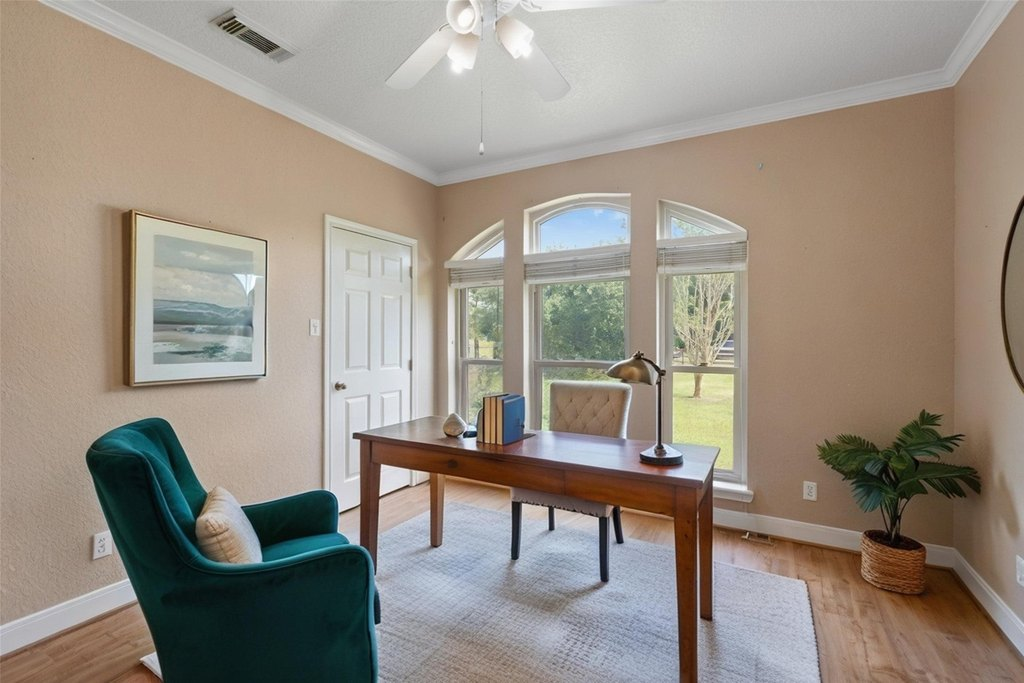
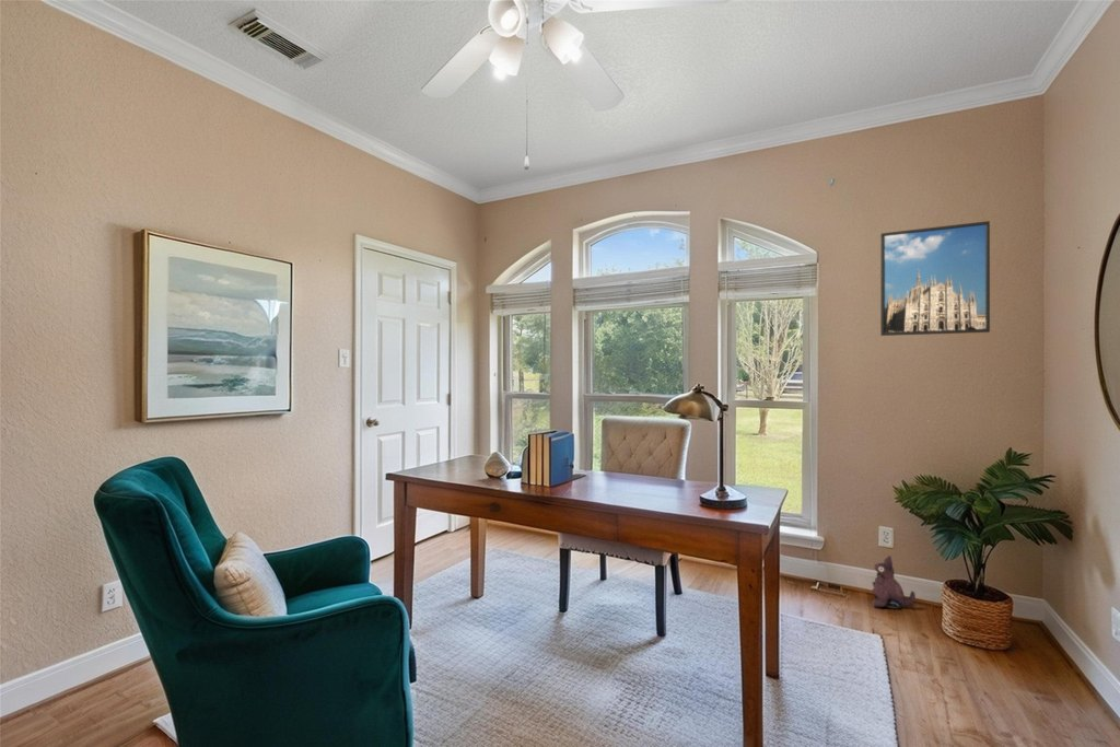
+ plush toy (892, 582)
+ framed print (932, 280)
